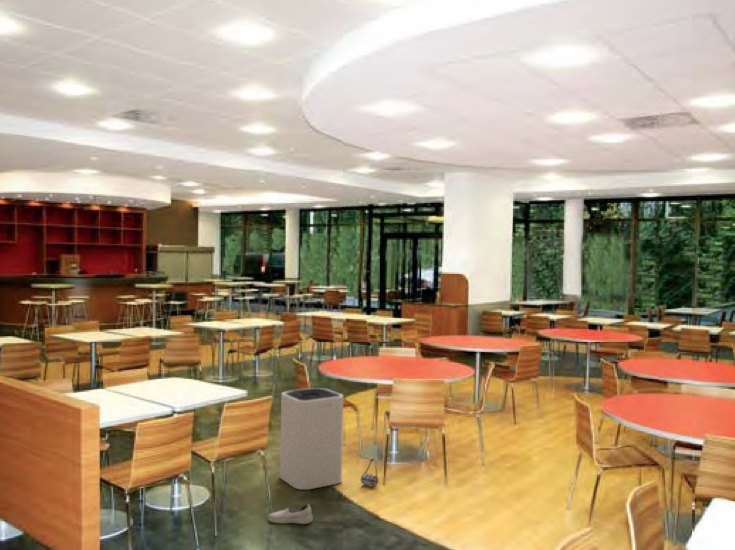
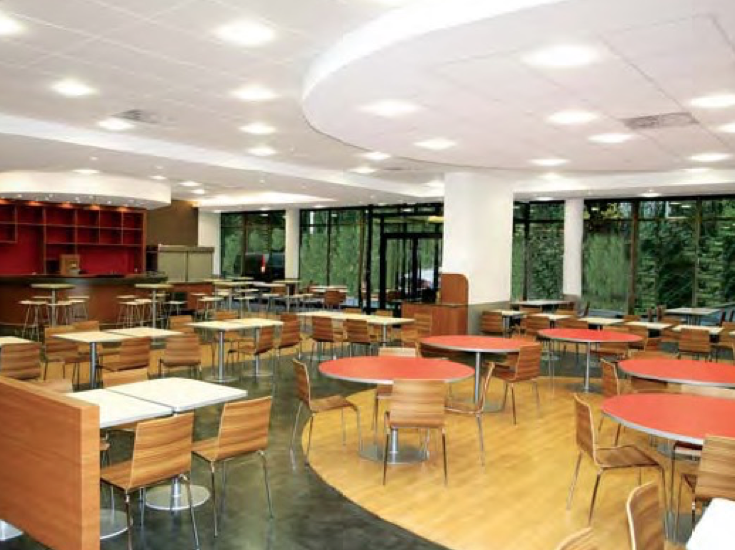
- shoe (290, 512)
- trash can (311, 436)
- bag (363, 475)
